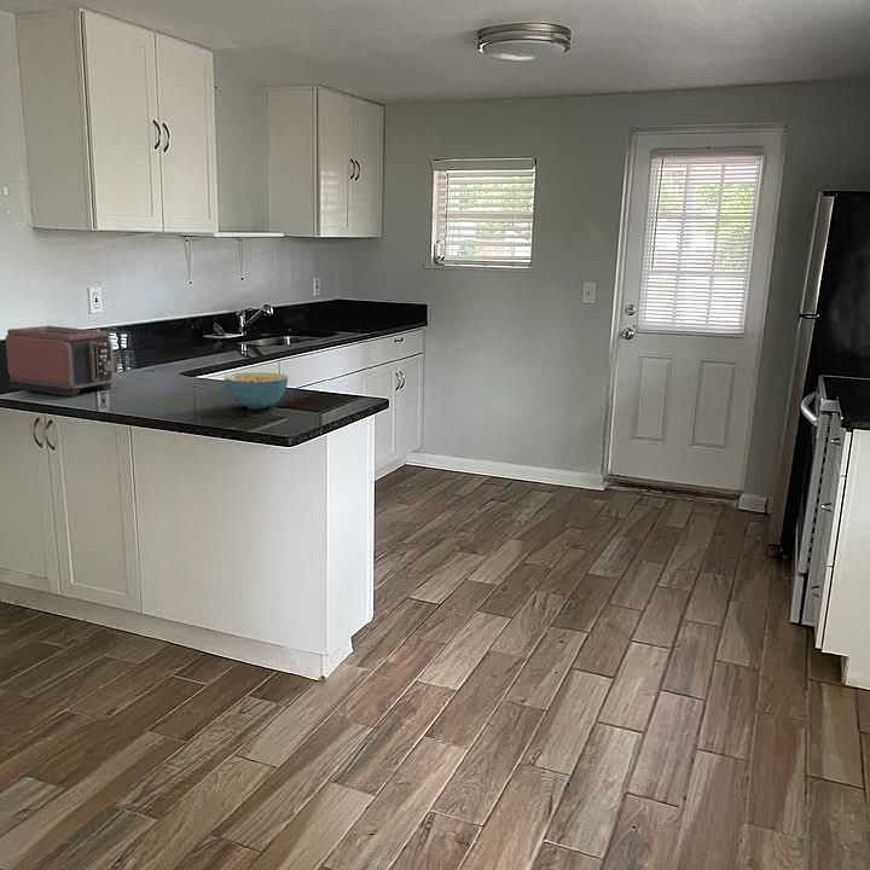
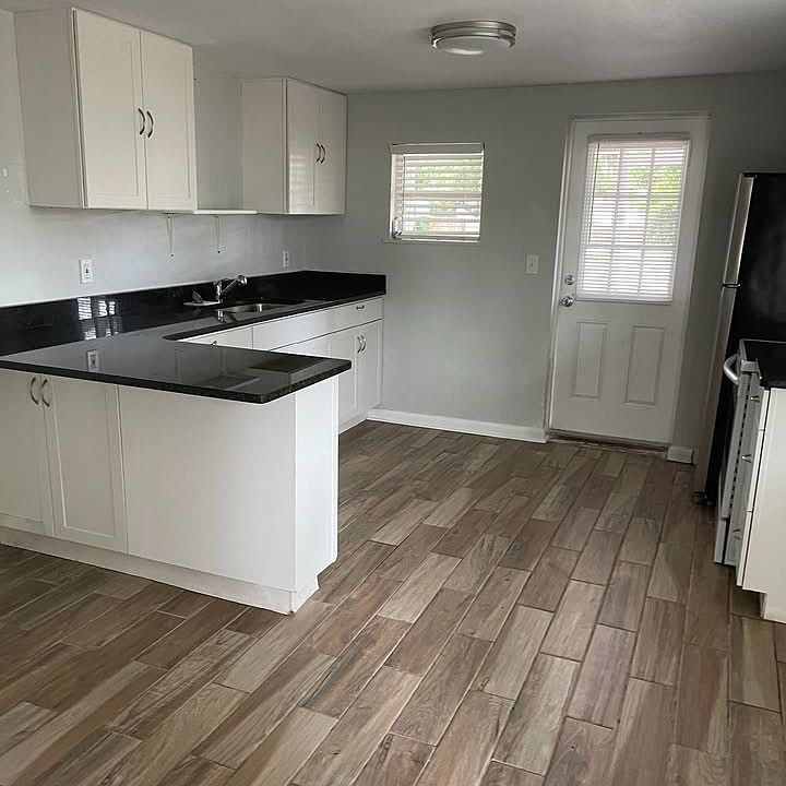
- cereal bowl (256, 392)
- toaster (63, 360)
